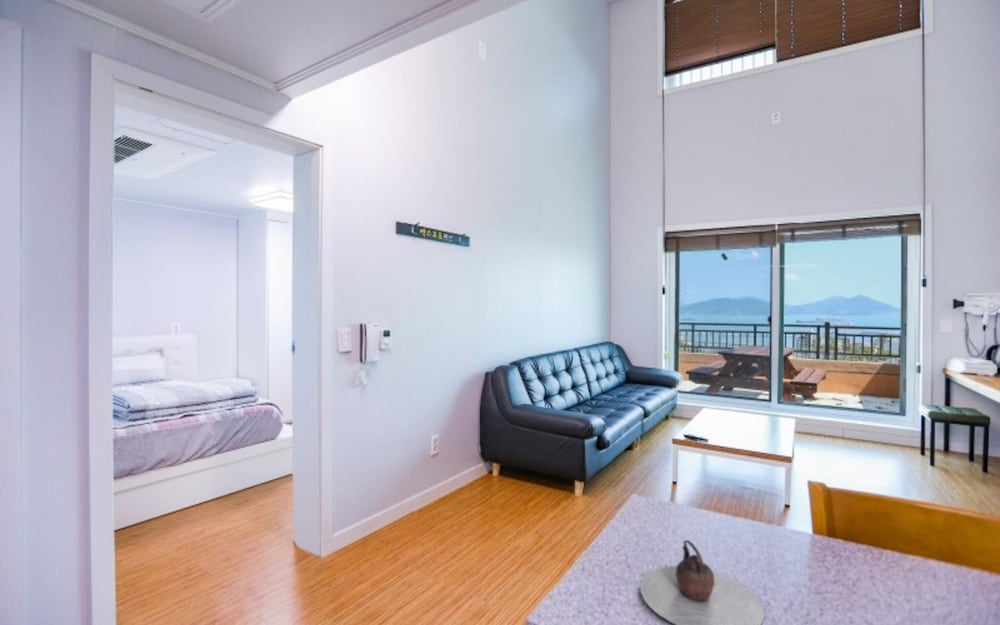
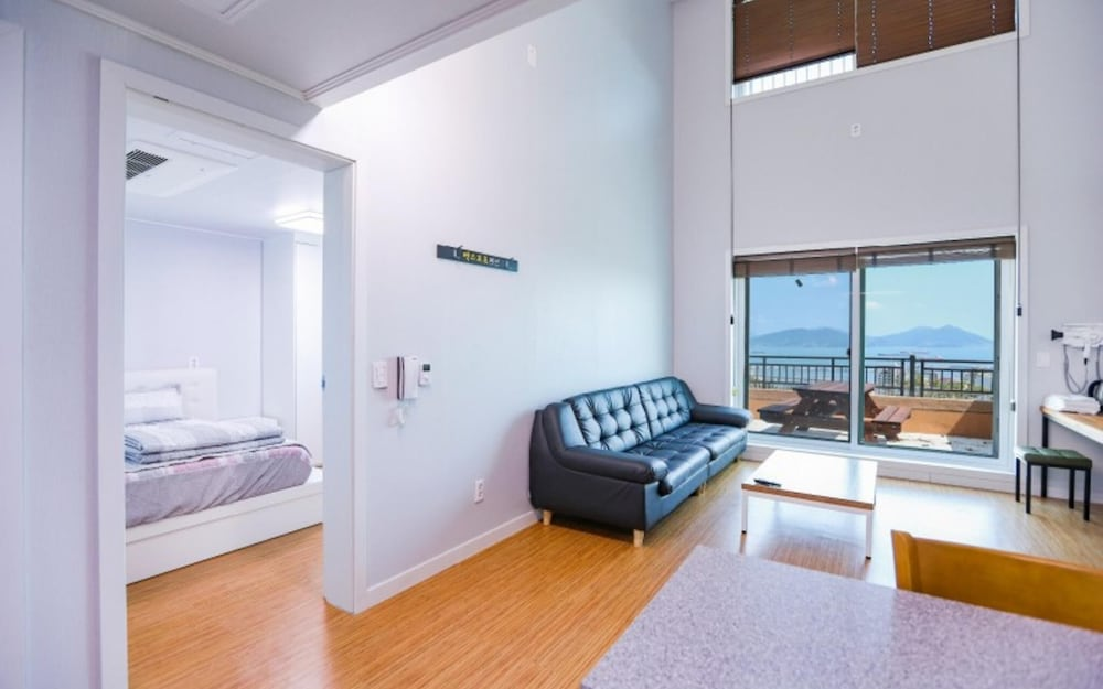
- teapot (699, 572)
